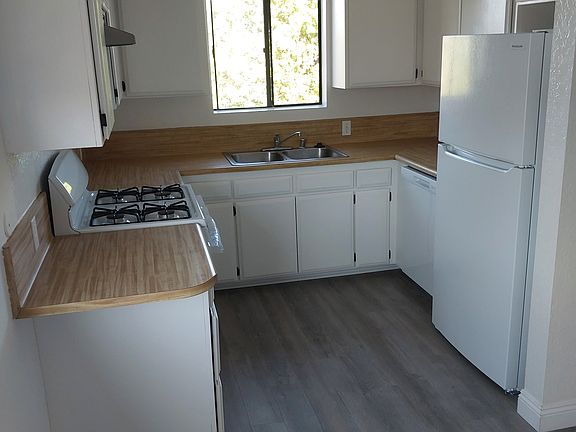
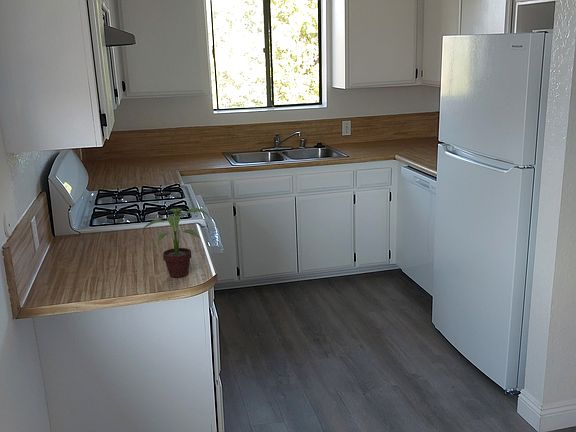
+ potted plant (177, 243)
